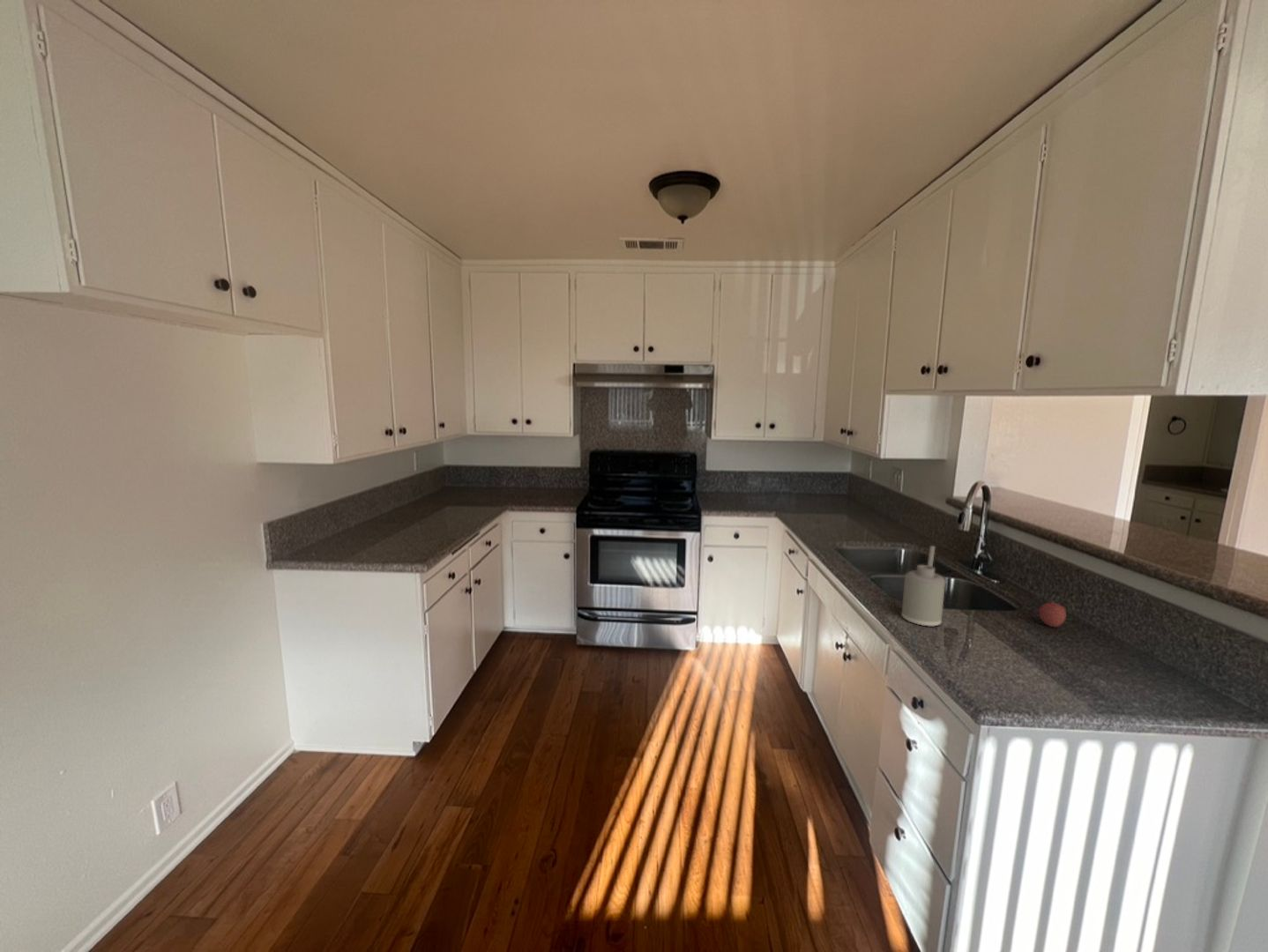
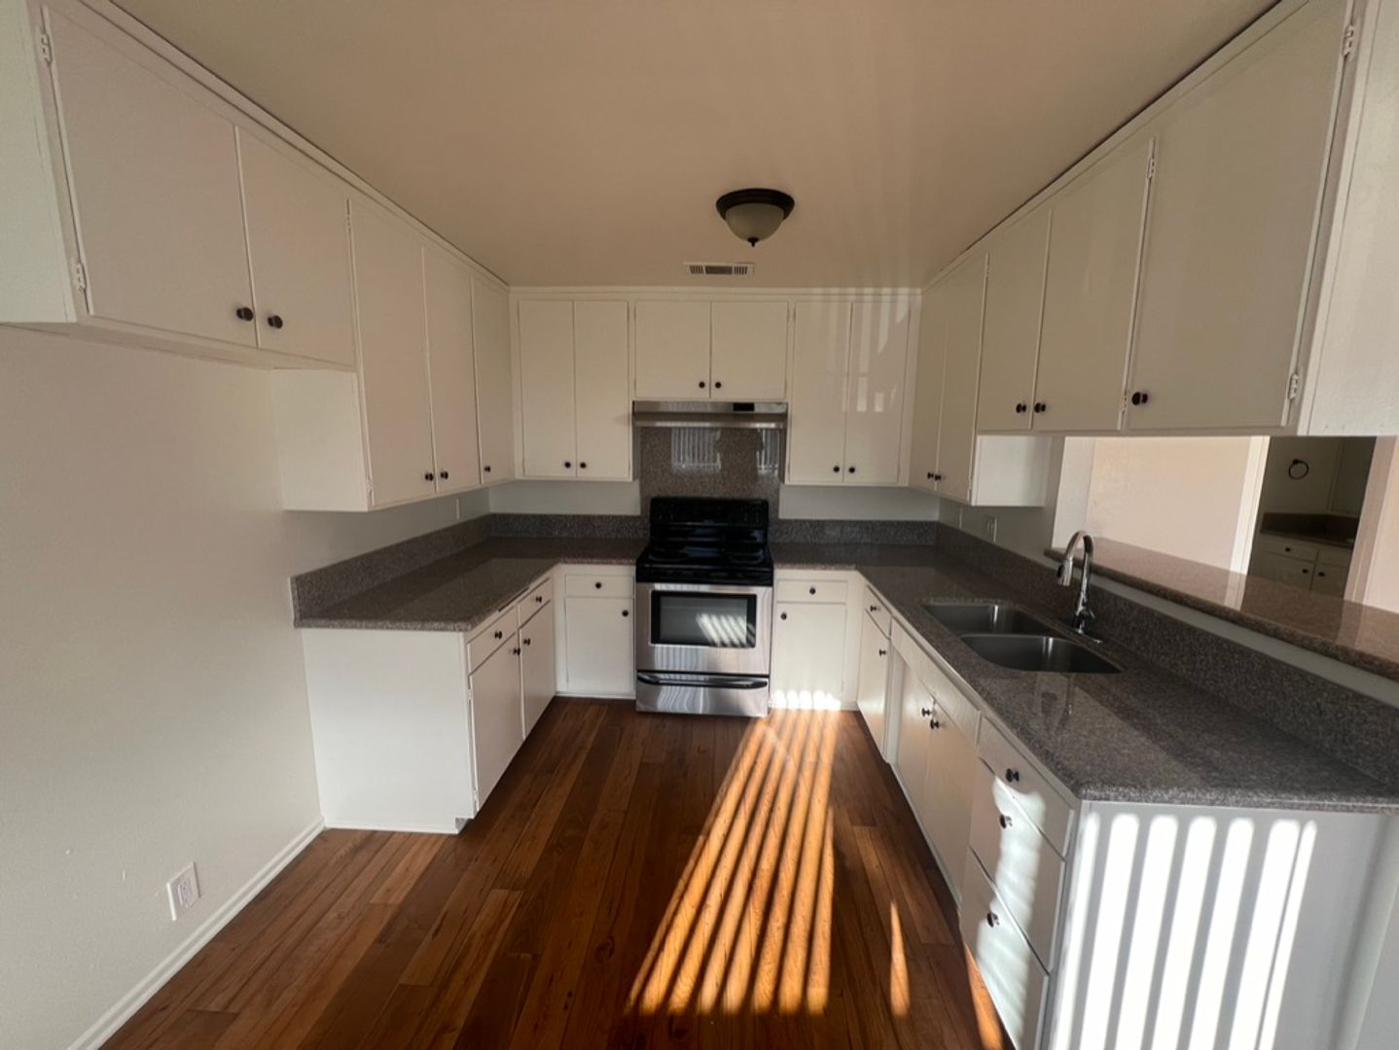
- fruit (1052, 614)
- soap dispenser (925, 584)
